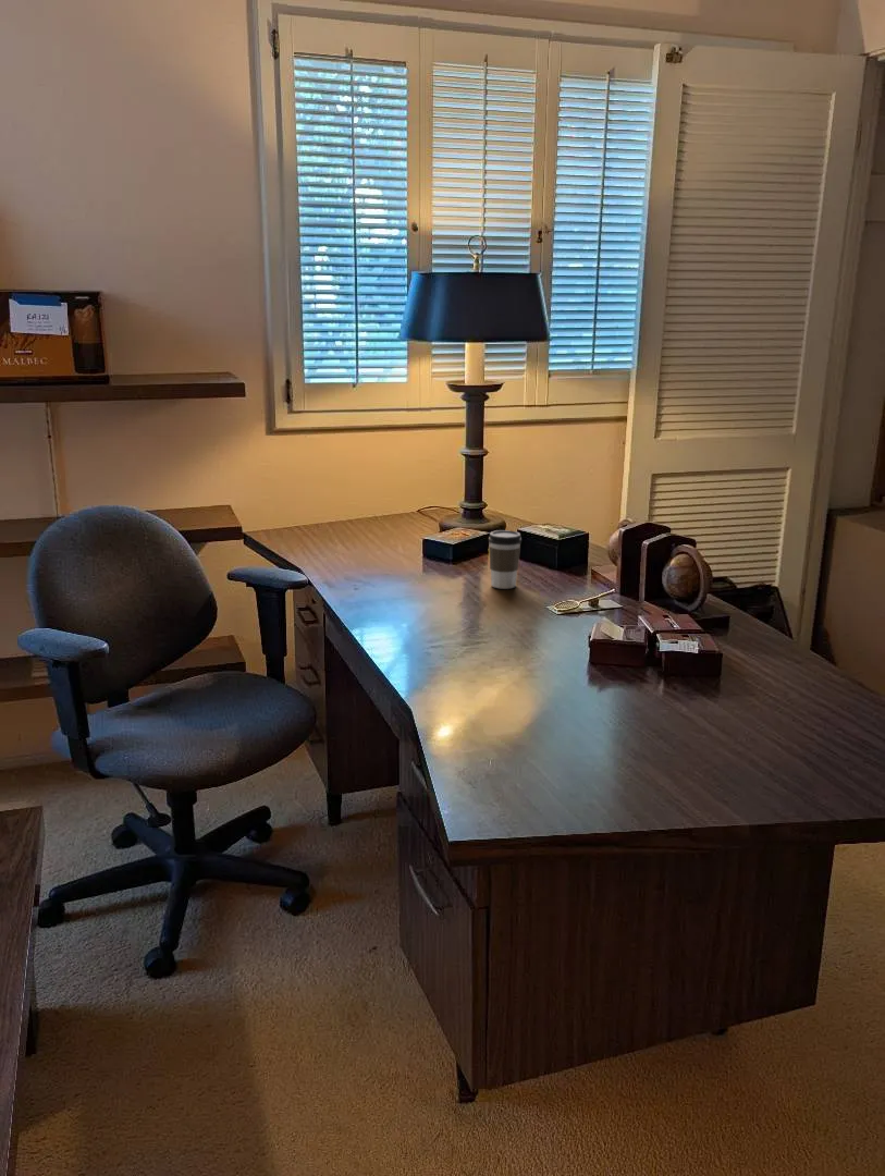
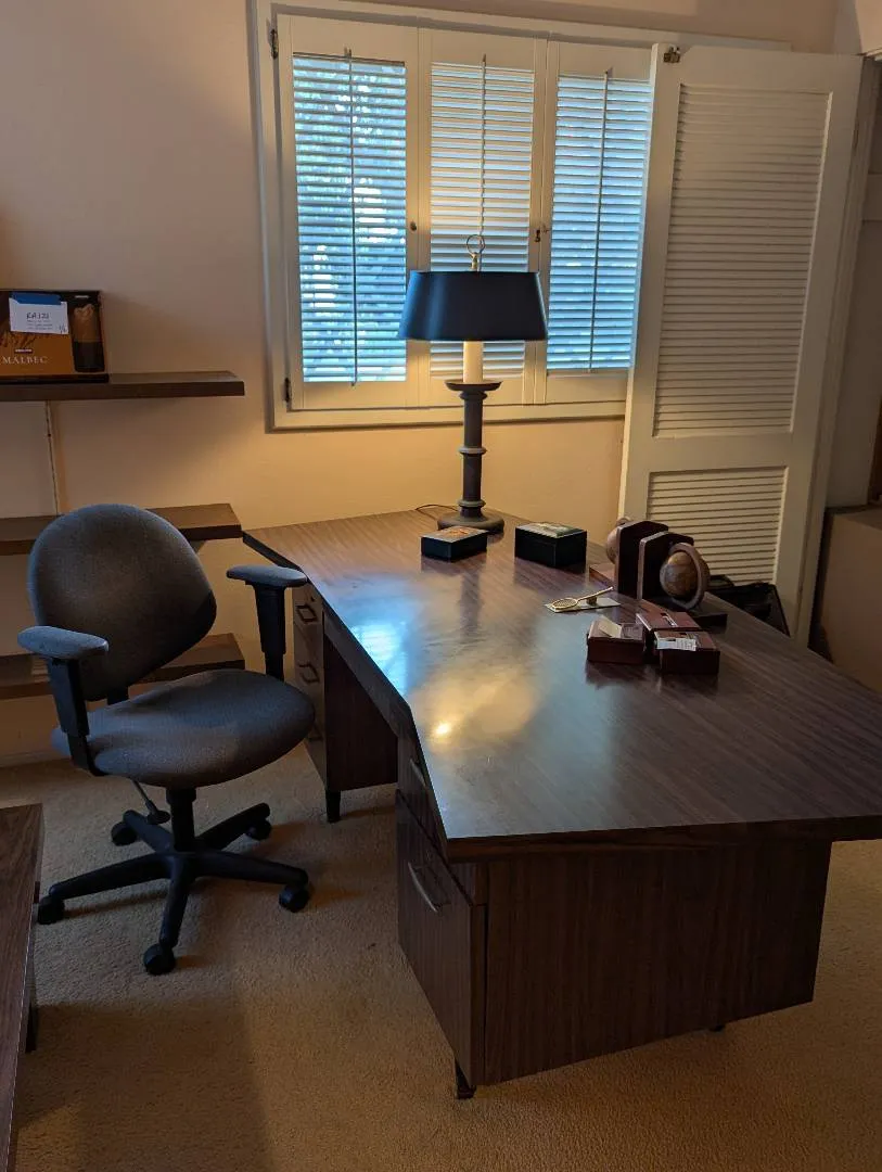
- coffee cup (504, 560)
